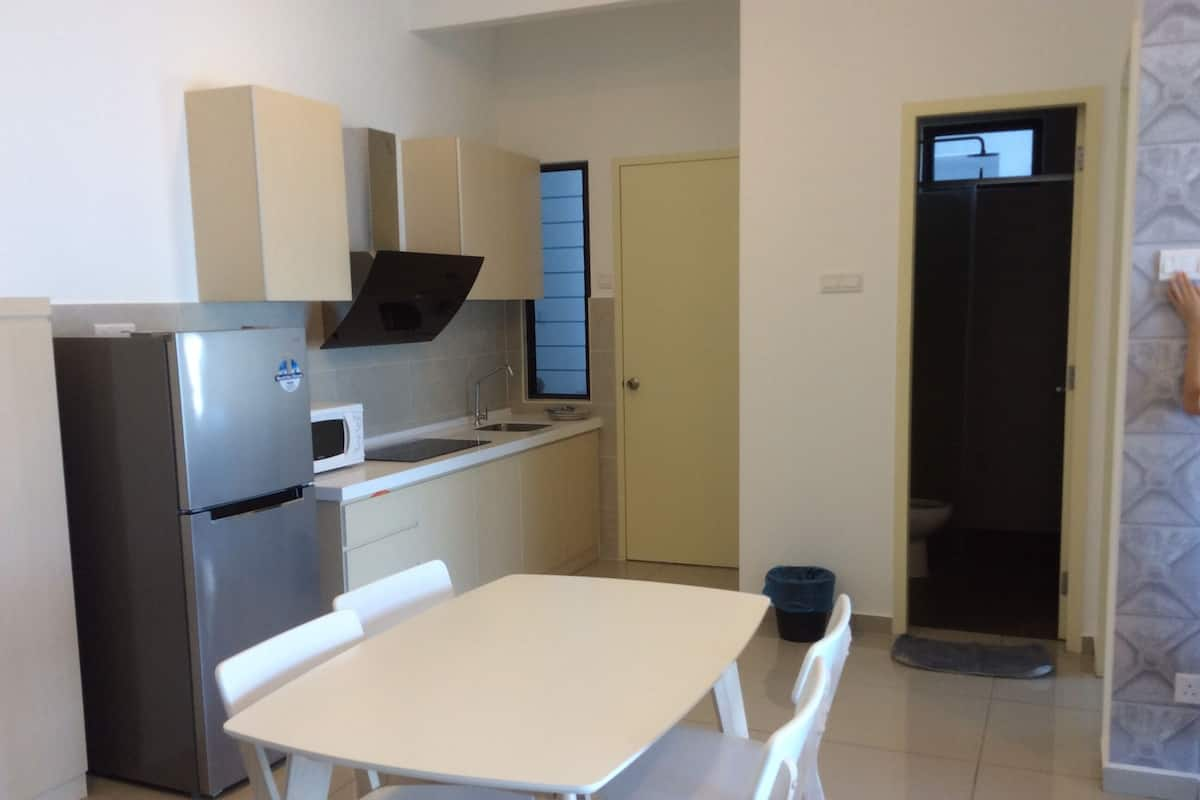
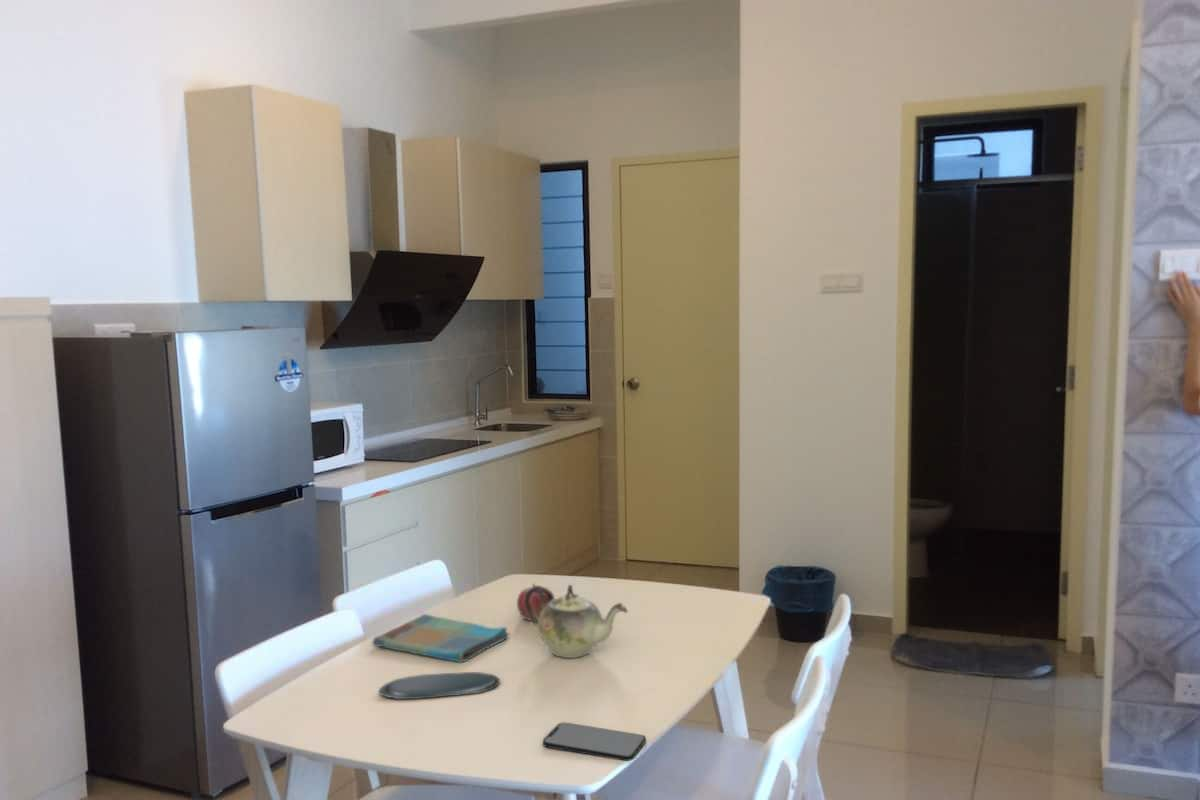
+ dish towel (441, 636)
+ fruit (535, 599)
+ oval tray (440, 685)
+ teapot (575, 618)
+ smartphone (594, 740)
